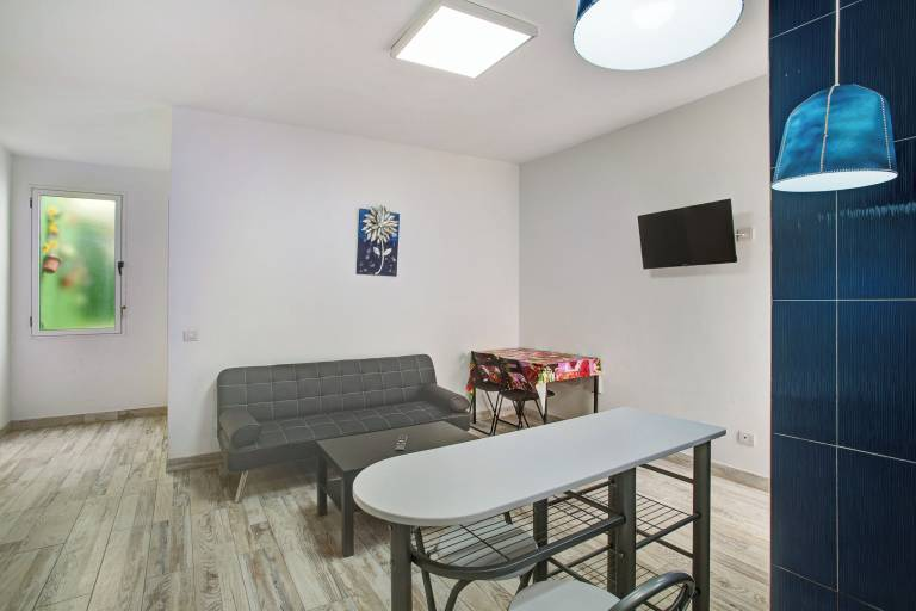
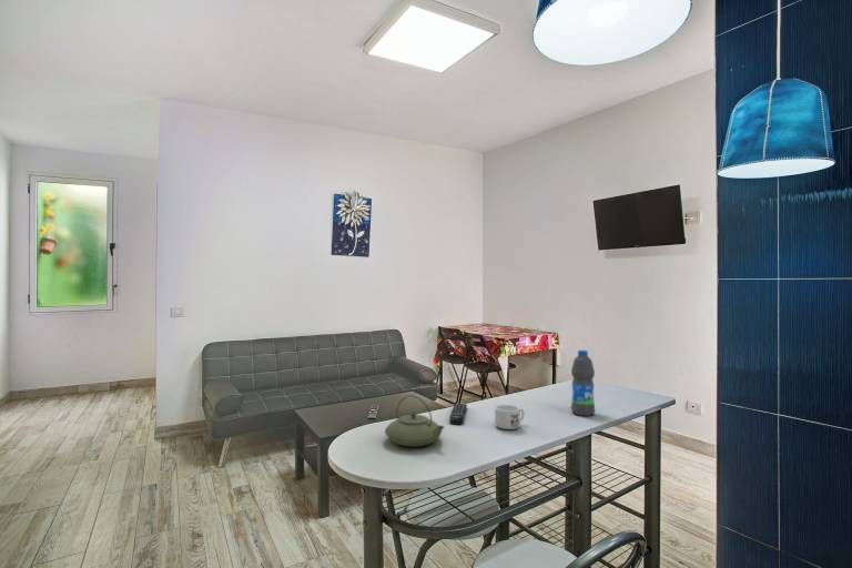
+ mug (510, 416)
+ remote control (458, 413)
+ water bottle (582, 382)
+ teapot (416, 418)
